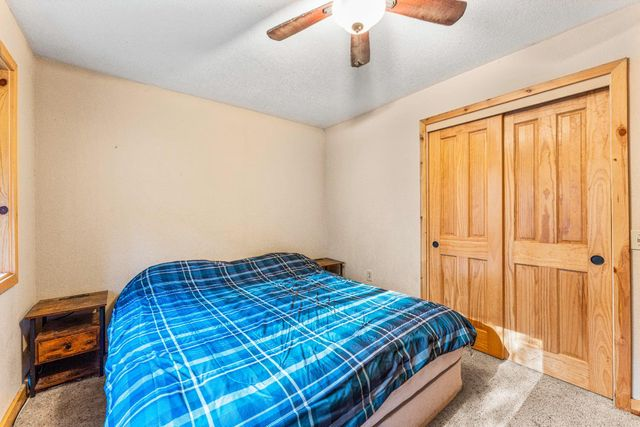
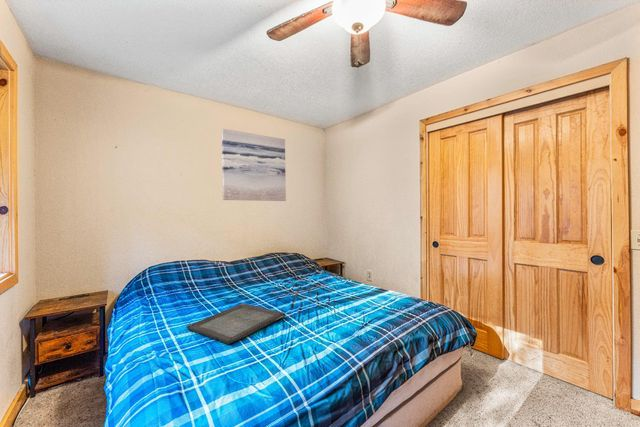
+ wall art (255, 167)
+ serving tray (237, 320)
